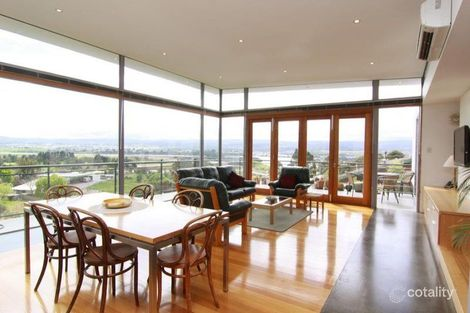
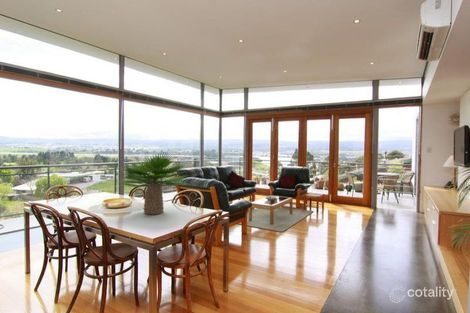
+ potted plant (153, 181)
